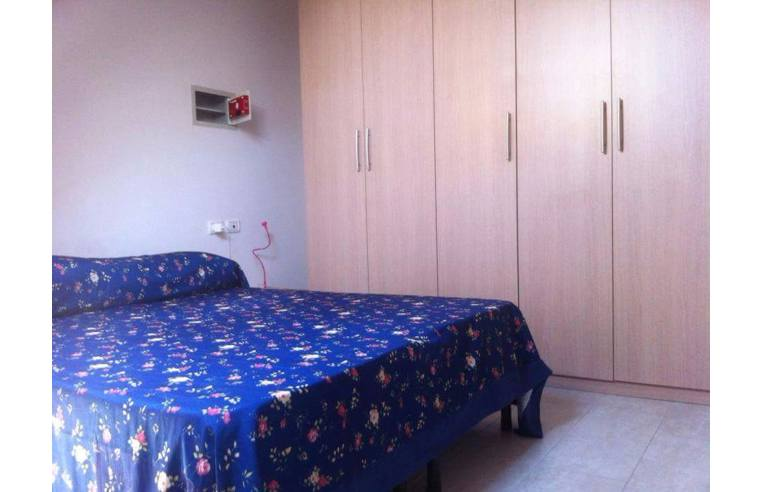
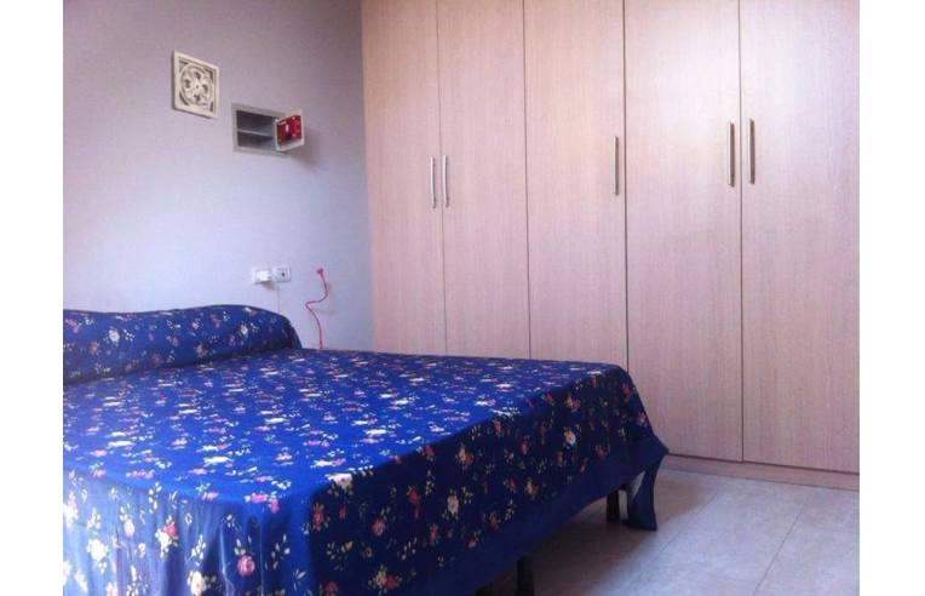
+ wall ornament (195, 87)
